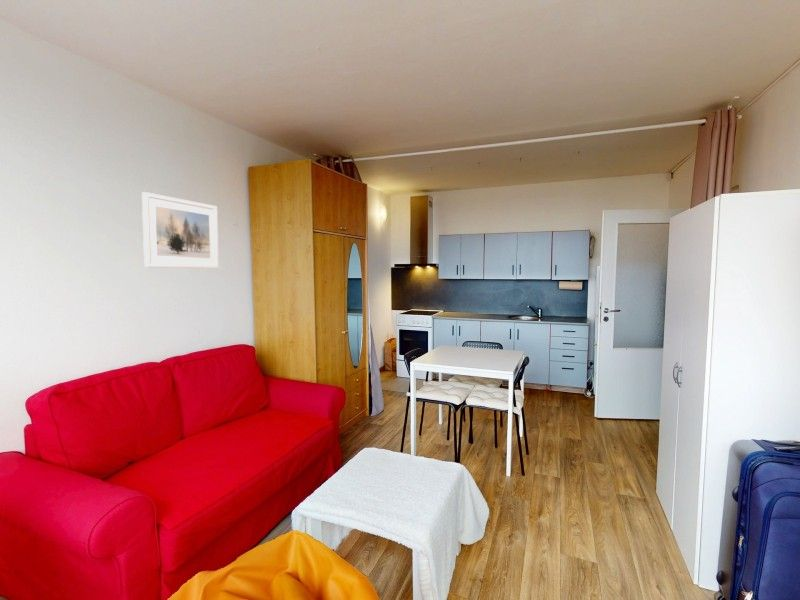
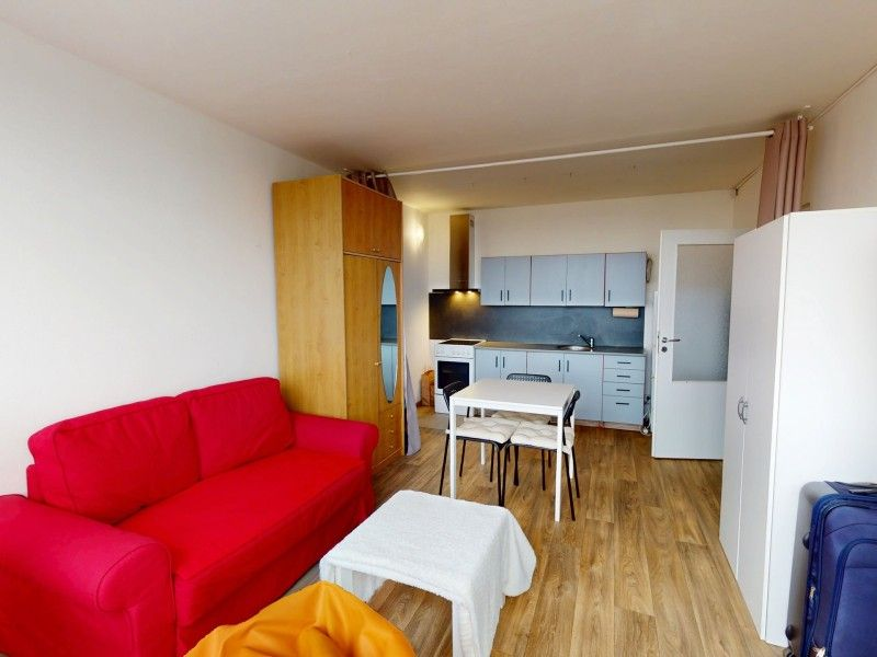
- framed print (184, 233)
